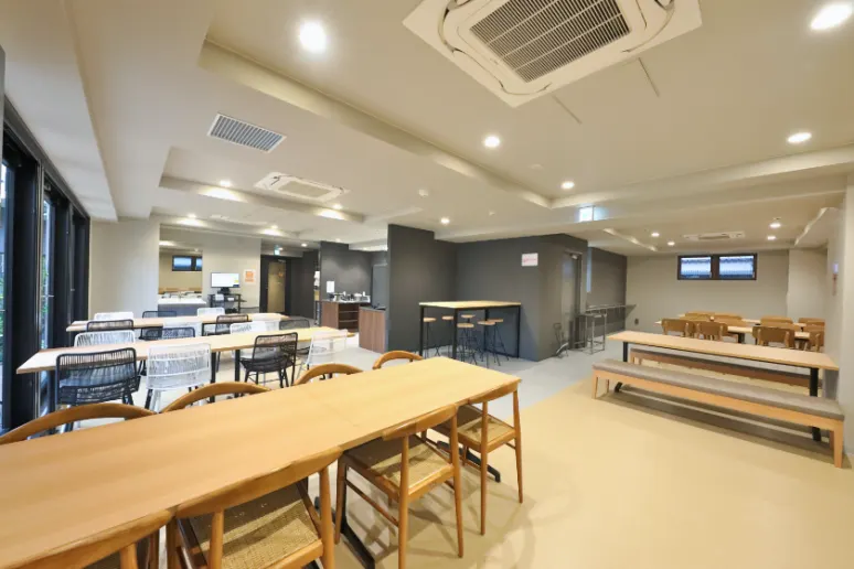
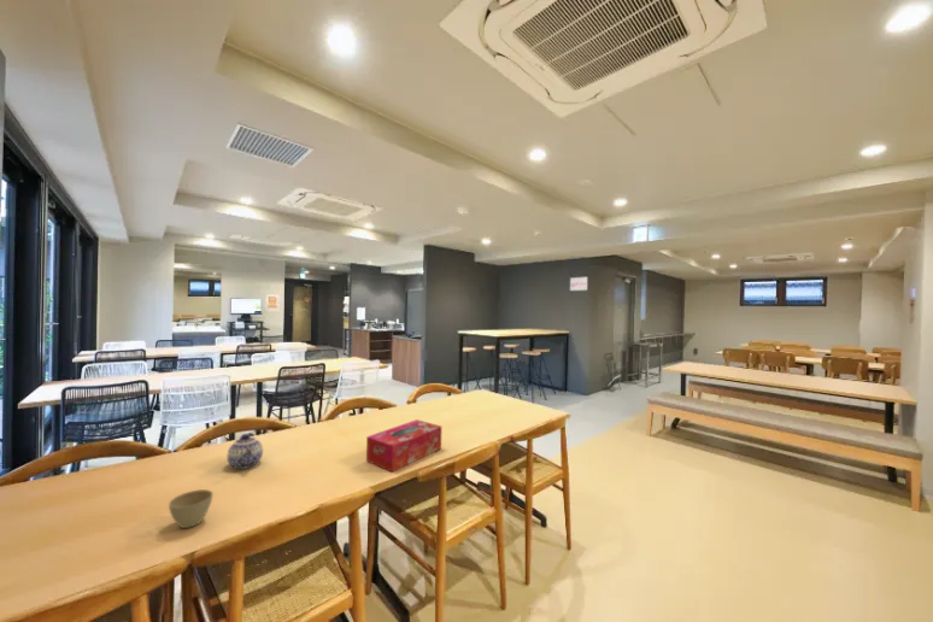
+ teapot (245, 450)
+ tissue box (405, 442)
+ flower pot (190, 510)
